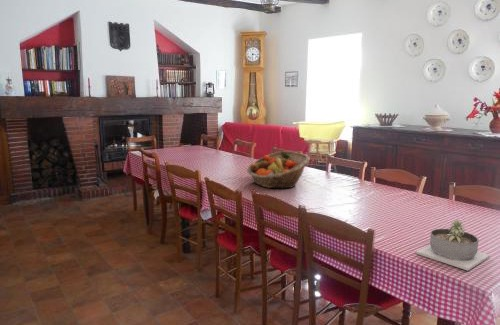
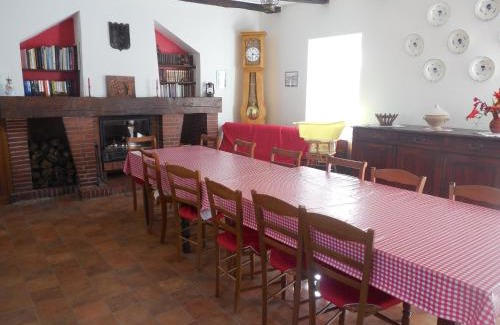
- succulent planter (454, 238)
- fruit basket (277, 168)
